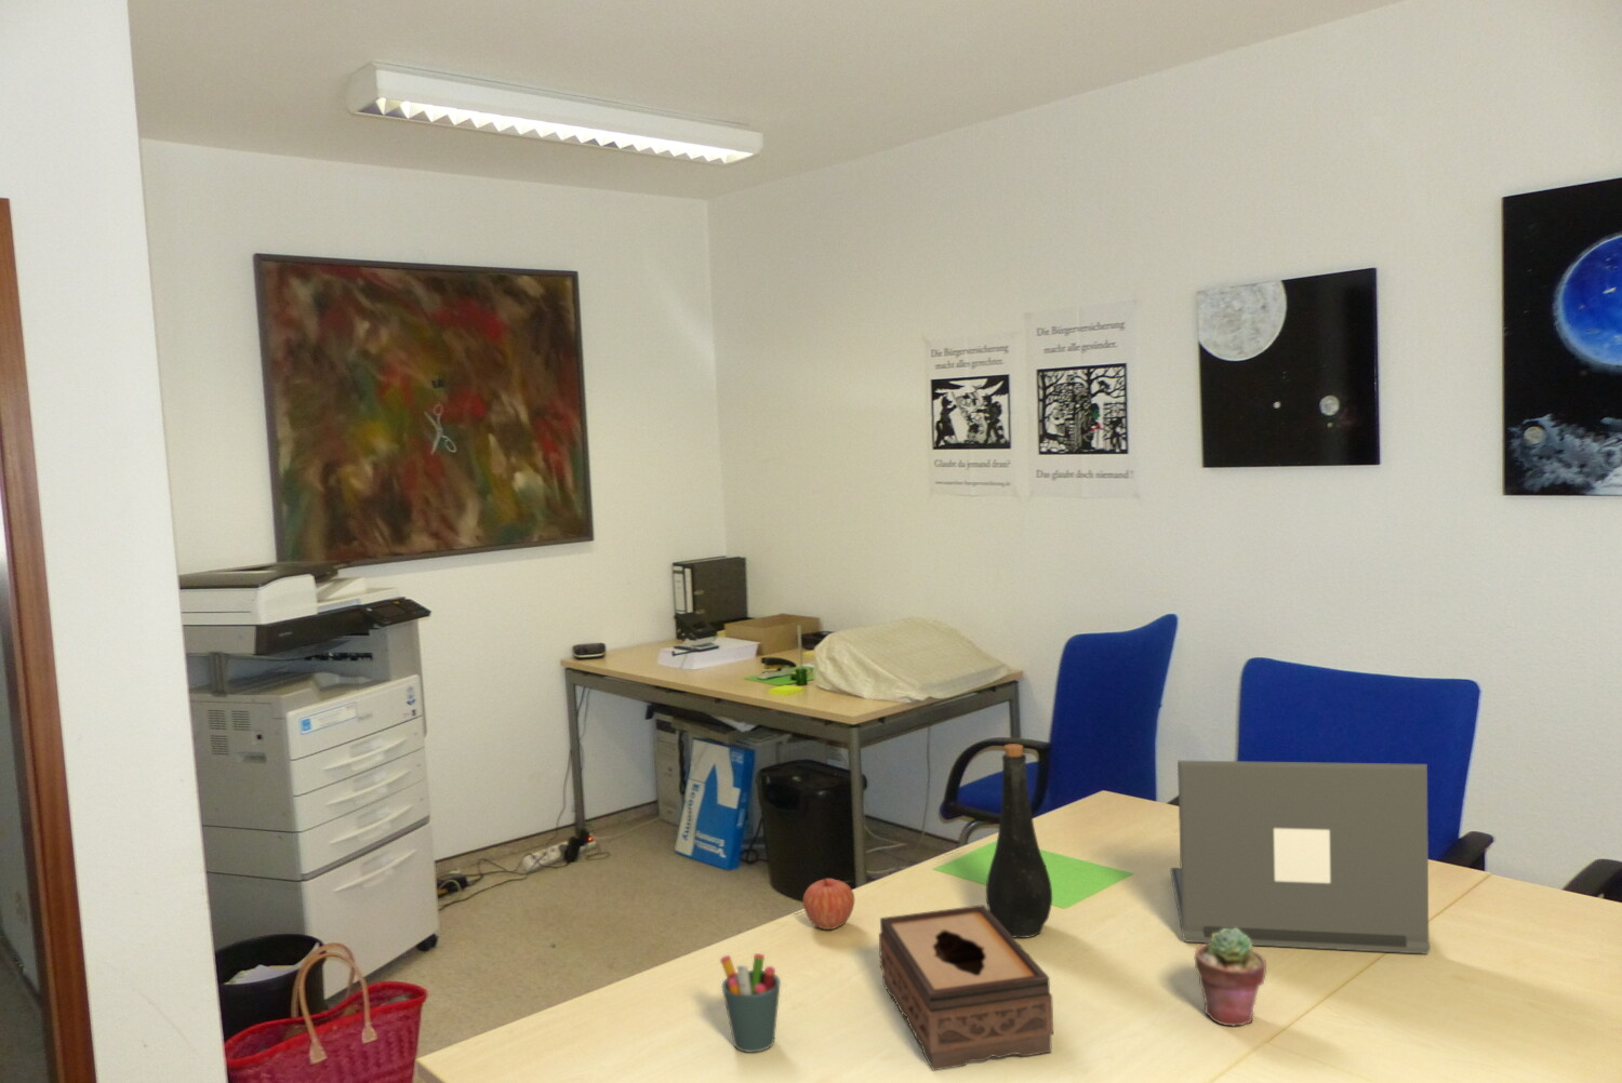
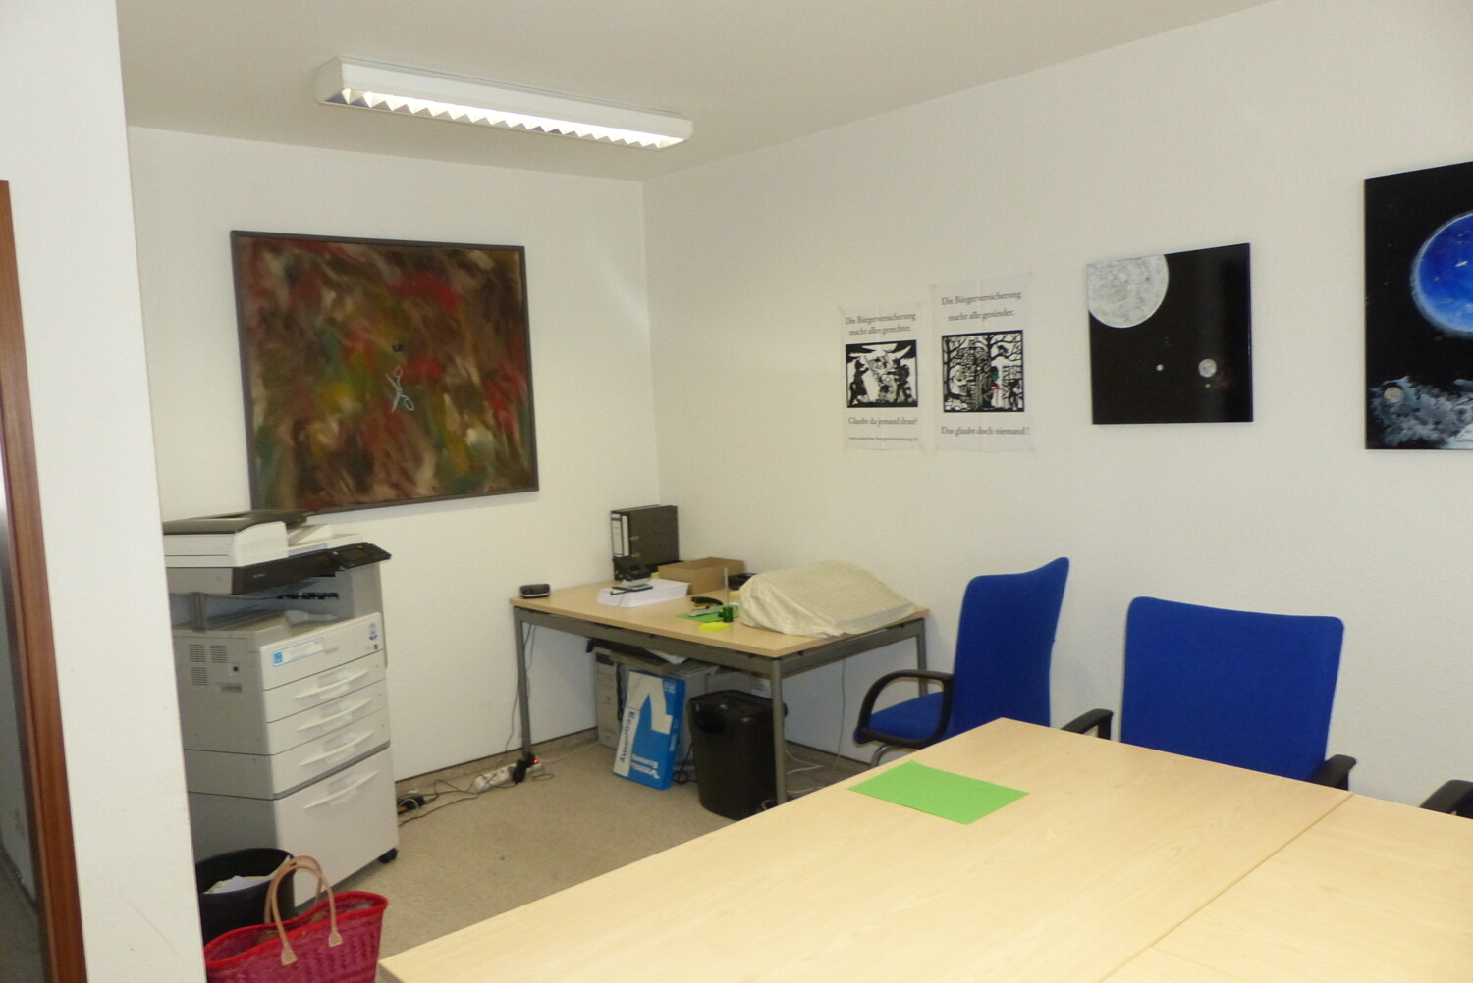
- potted succulent (1229, 973)
- pen holder (751, 996)
- apple (828, 900)
- laptop (1287, 827)
- tissue box (960, 980)
- bottle (1016, 838)
